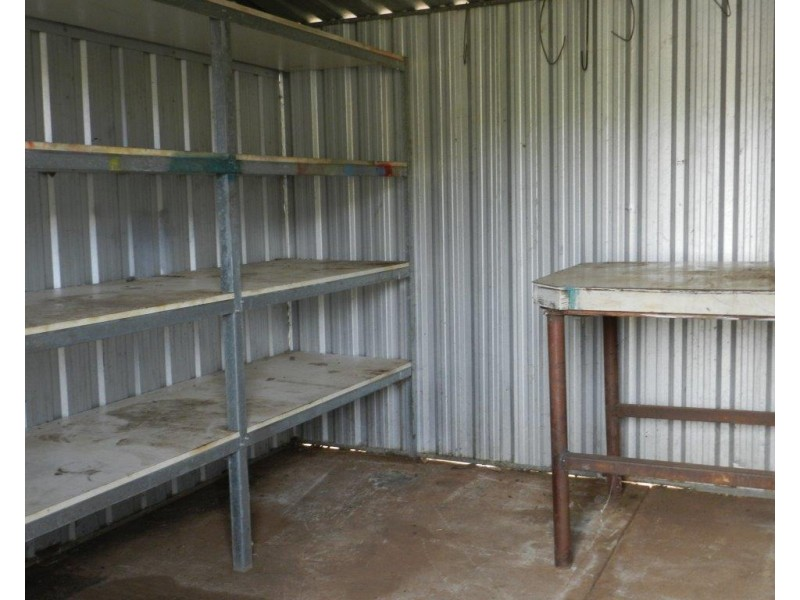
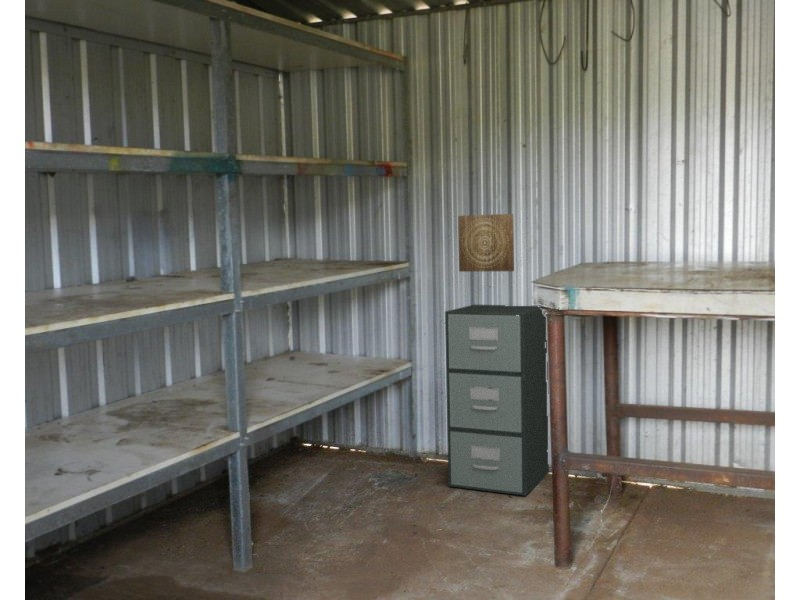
+ wall art (485, 243)
+ filing cabinet (497, 395)
